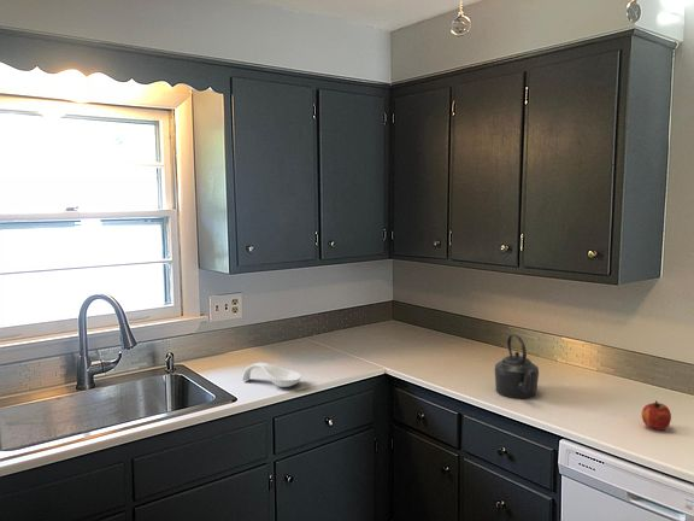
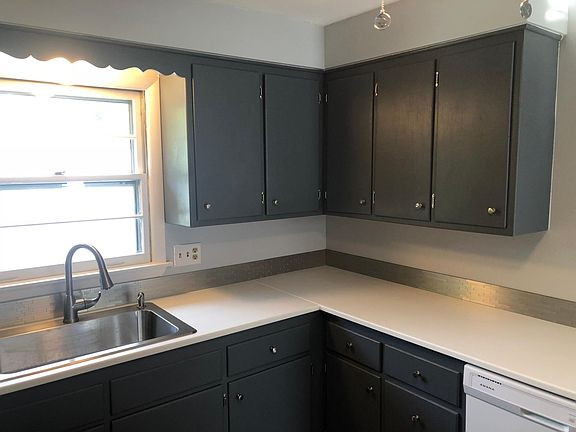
- spoon rest (271, 374)
- kettle (519, 367)
- fruit (655, 414)
